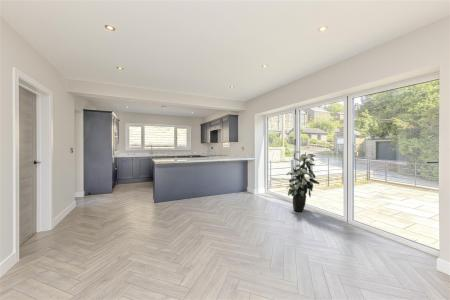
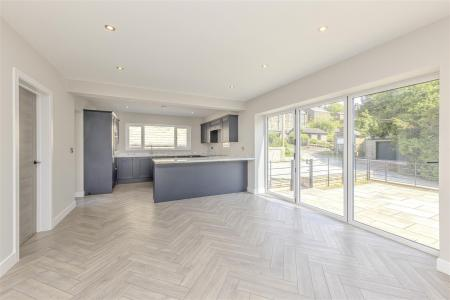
- indoor plant (300, 180)
